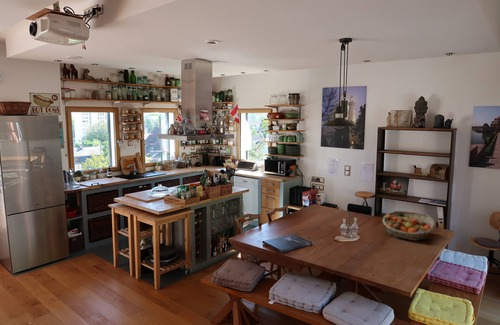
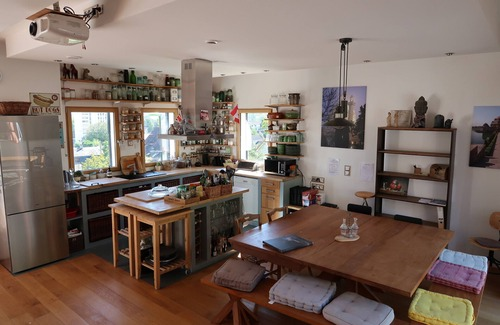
- fruit basket (408, 225)
